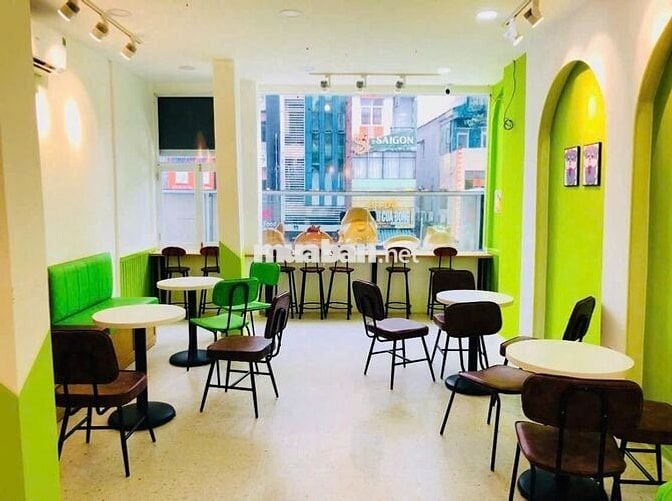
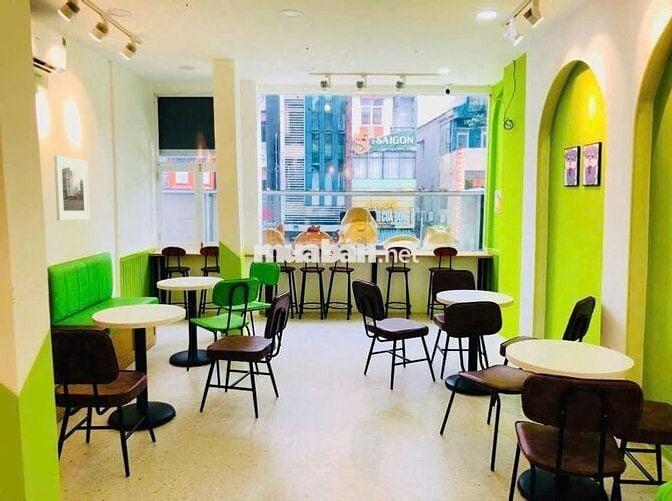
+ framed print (72, 189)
